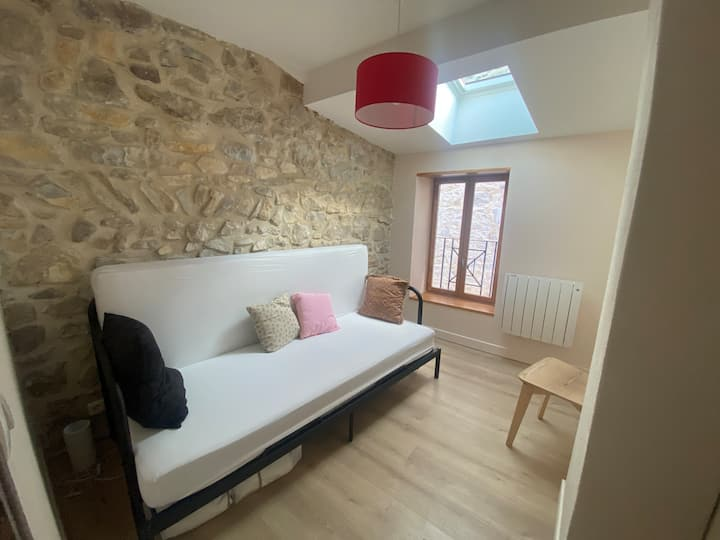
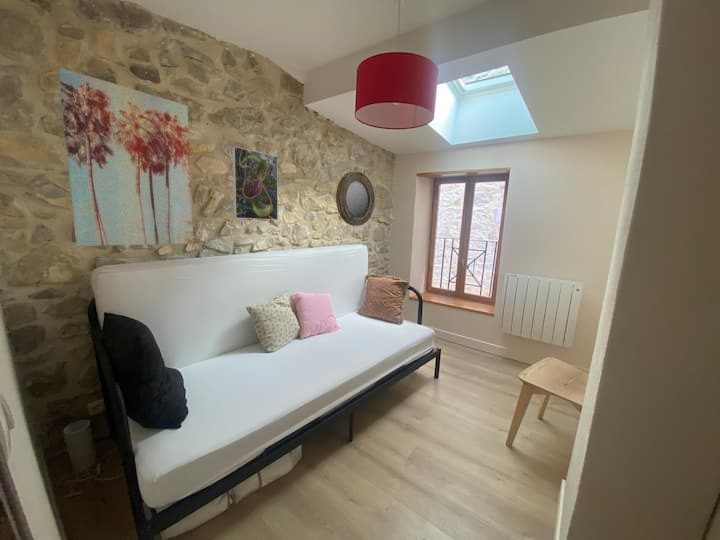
+ wall art (136, 169)
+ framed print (256, 186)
+ home mirror (356, 199)
